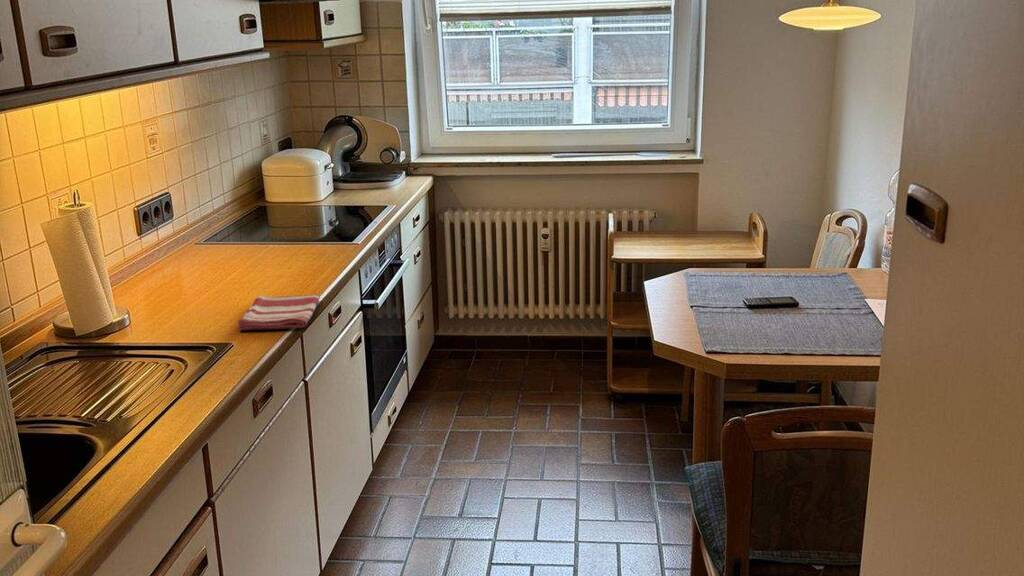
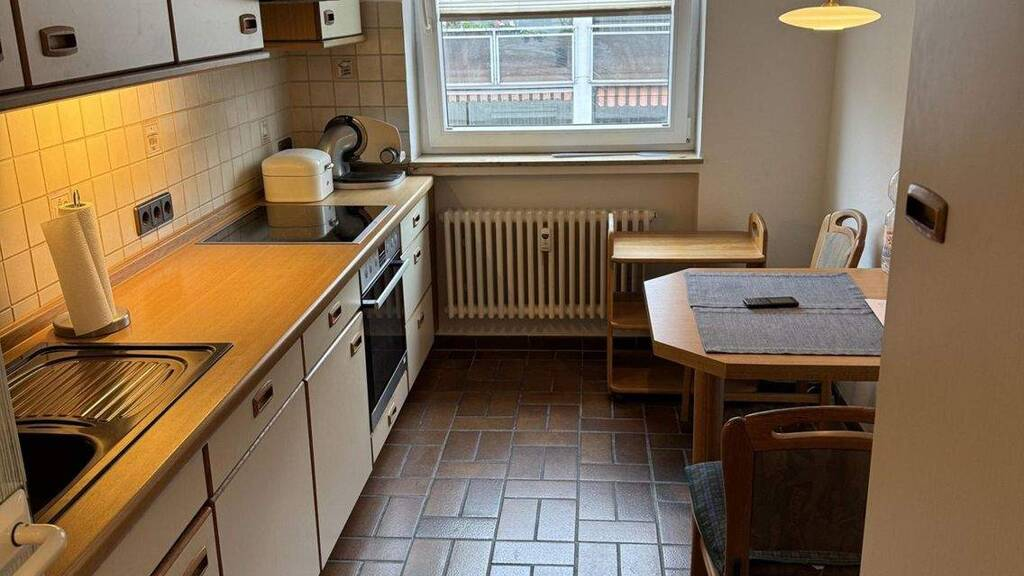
- dish towel (280, 310)
